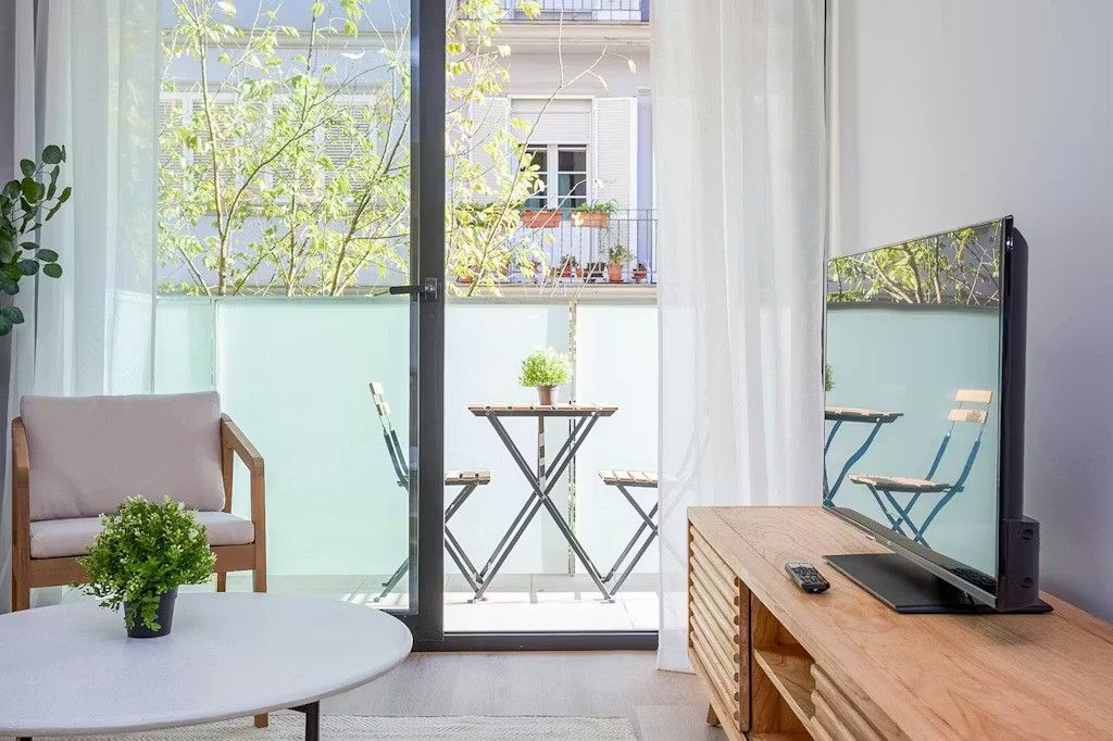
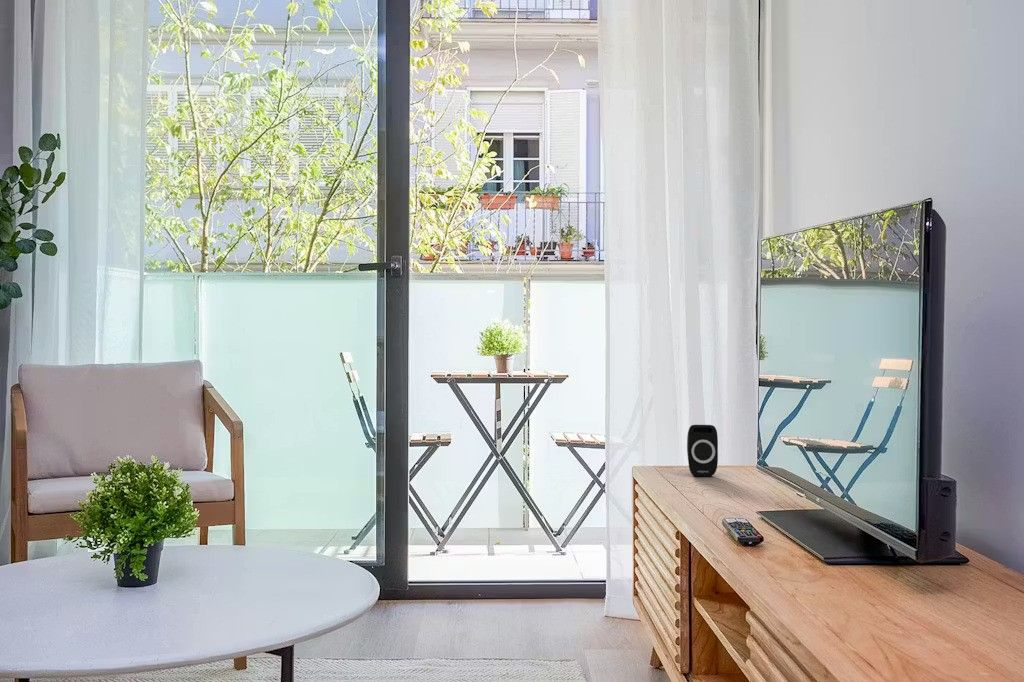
+ speaker (700, 448)
